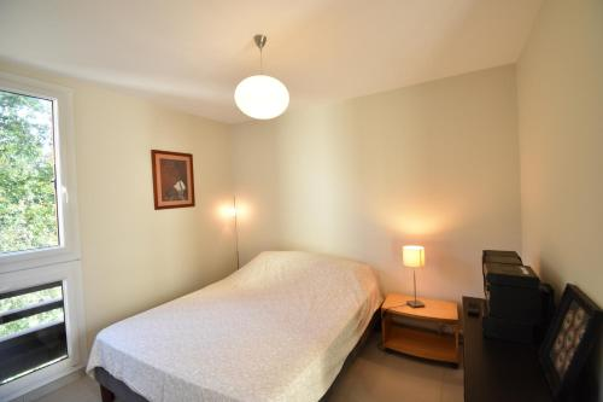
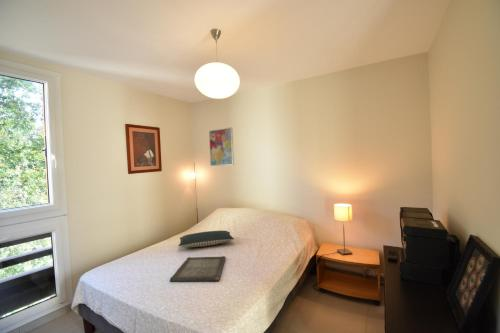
+ serving tray (201, 267)
+ pillow (206, 238)
+ wall art (221, 147)
